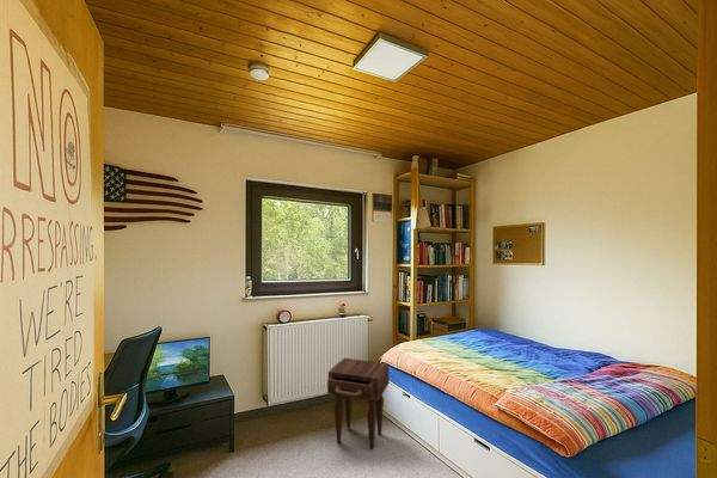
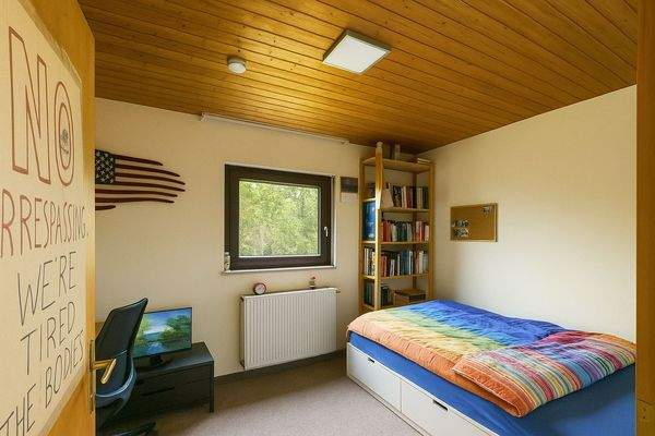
- nightstand (351, 405)
